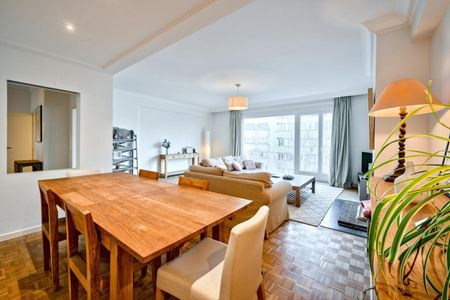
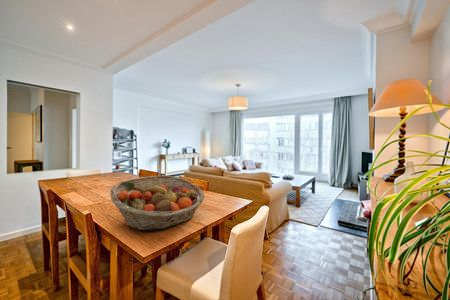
+ fruit basket (161, 198)
